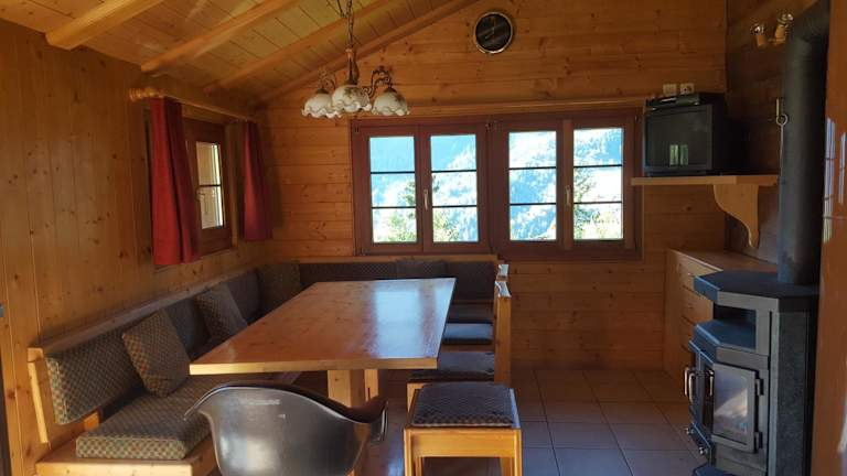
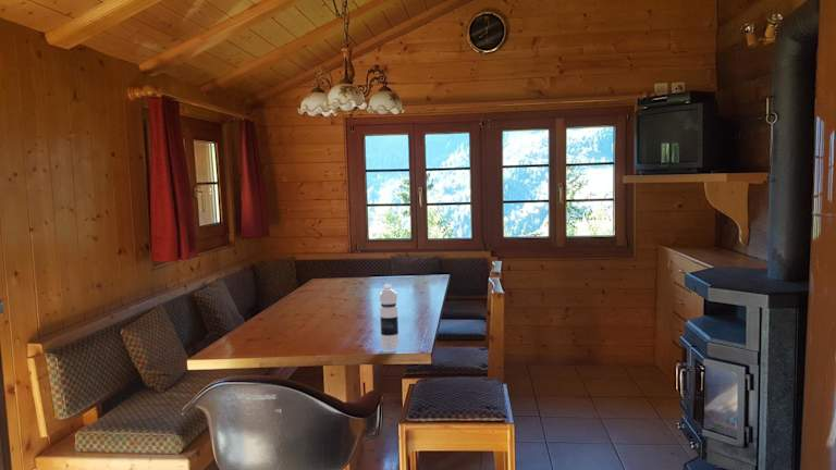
+ water bottle (389, 317)
